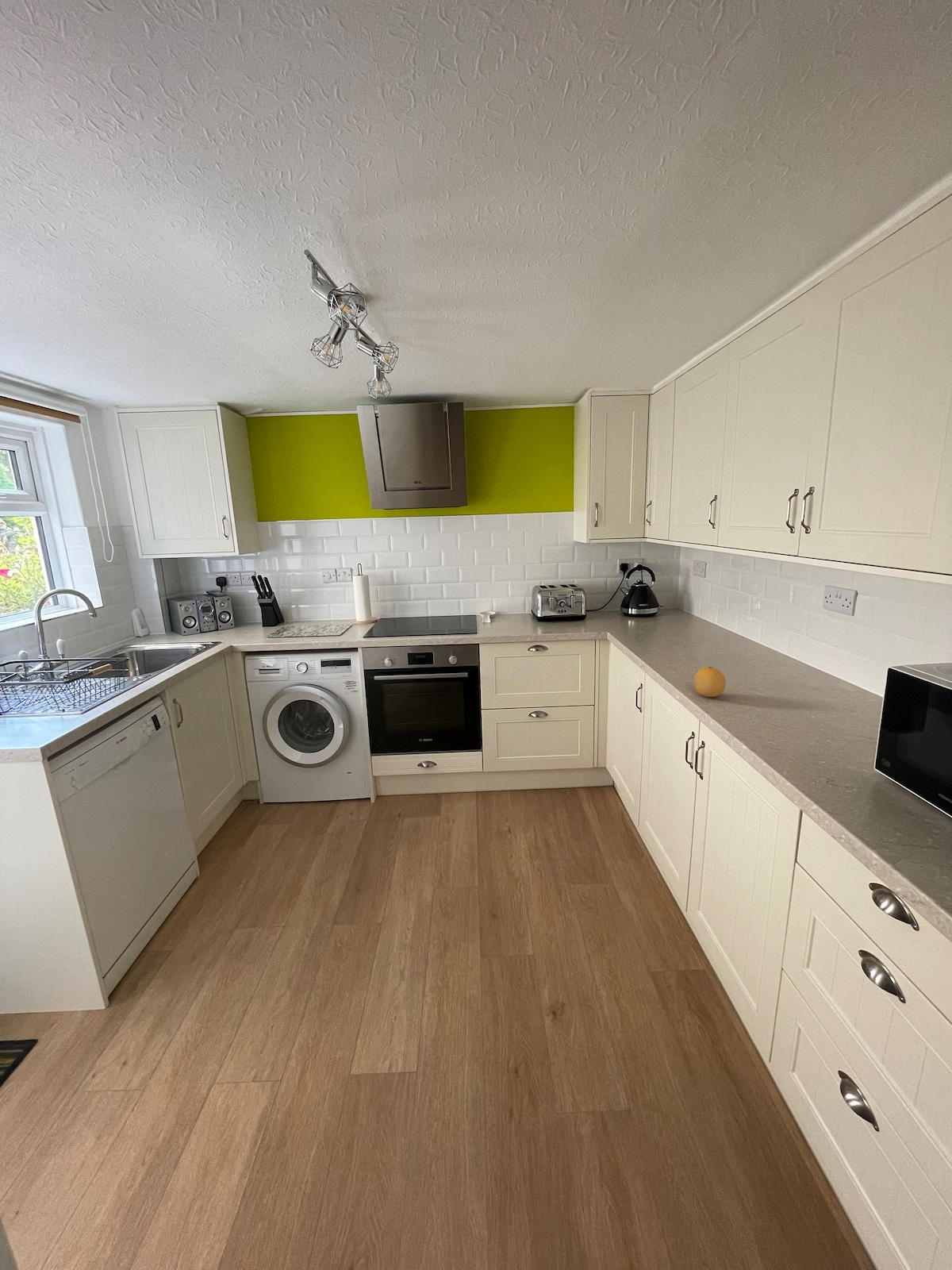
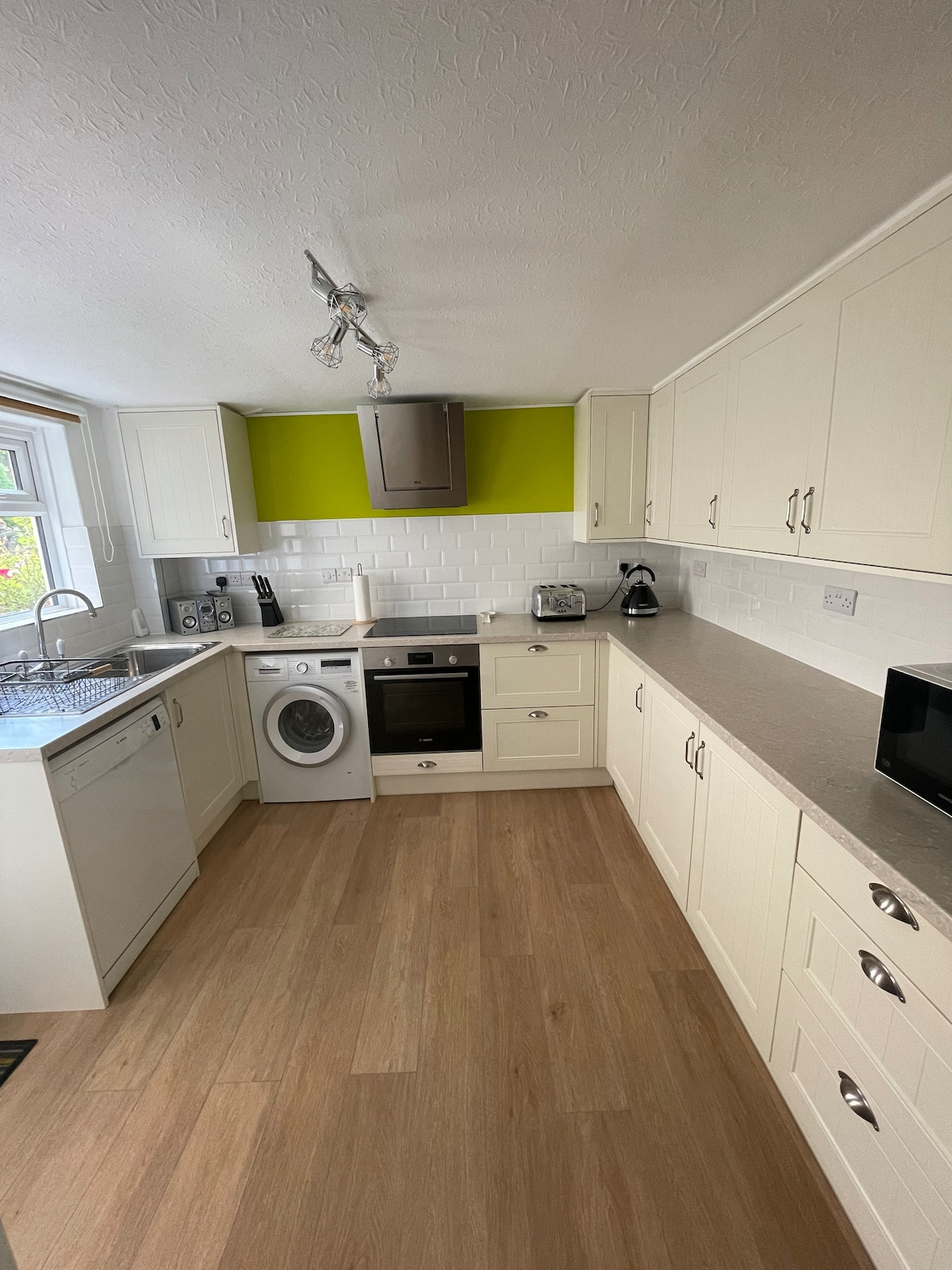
- fruit (709, 681)
